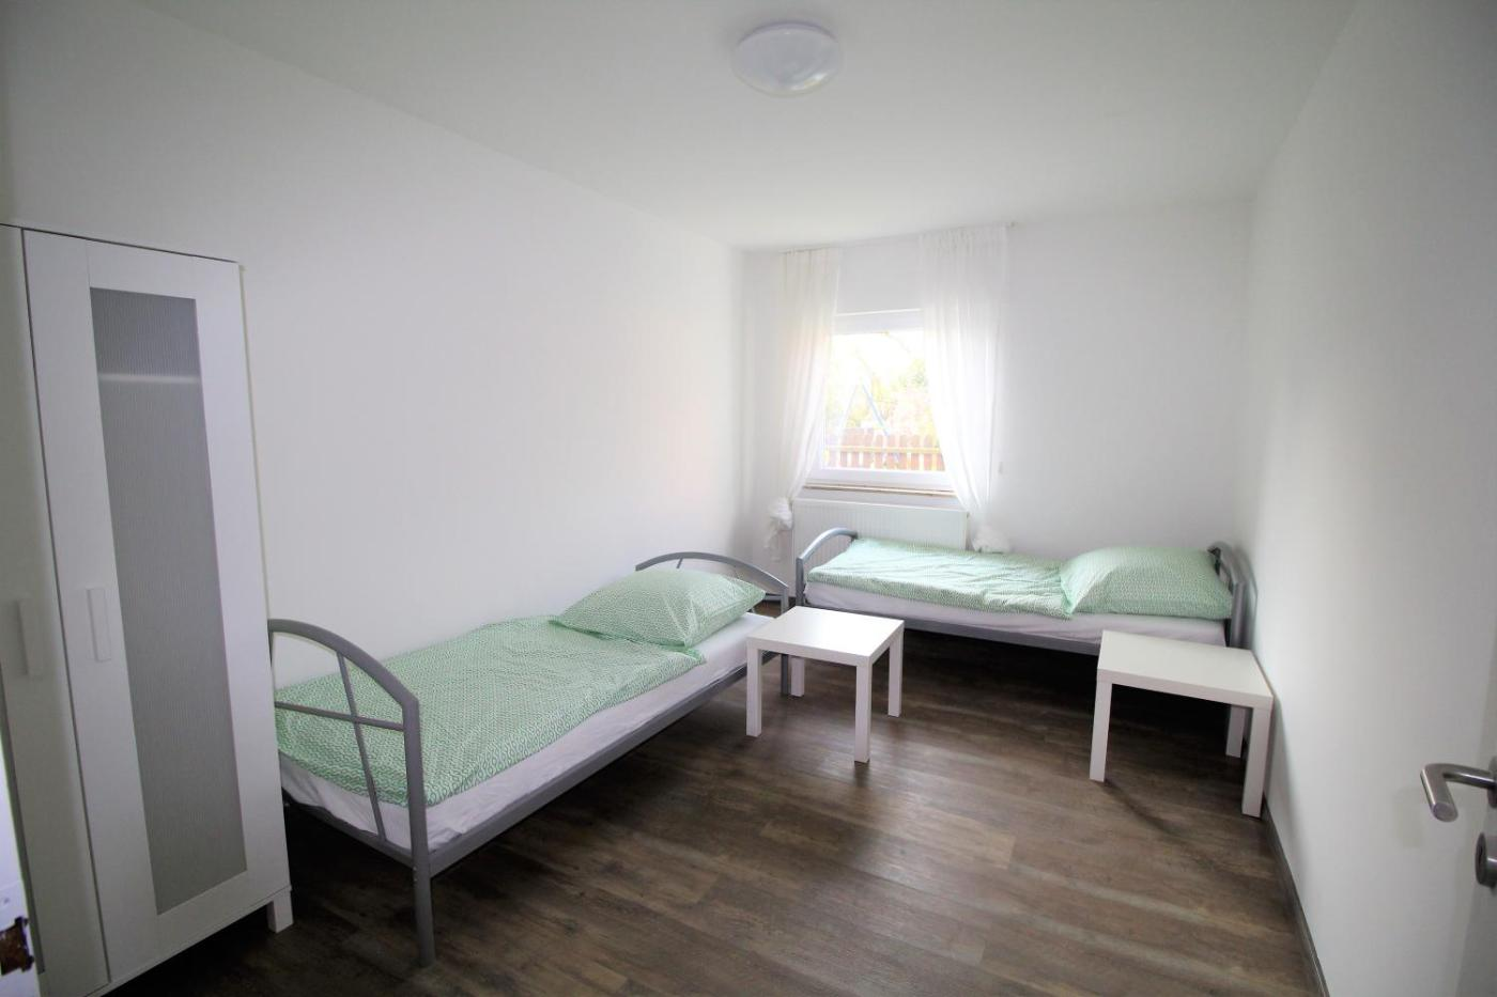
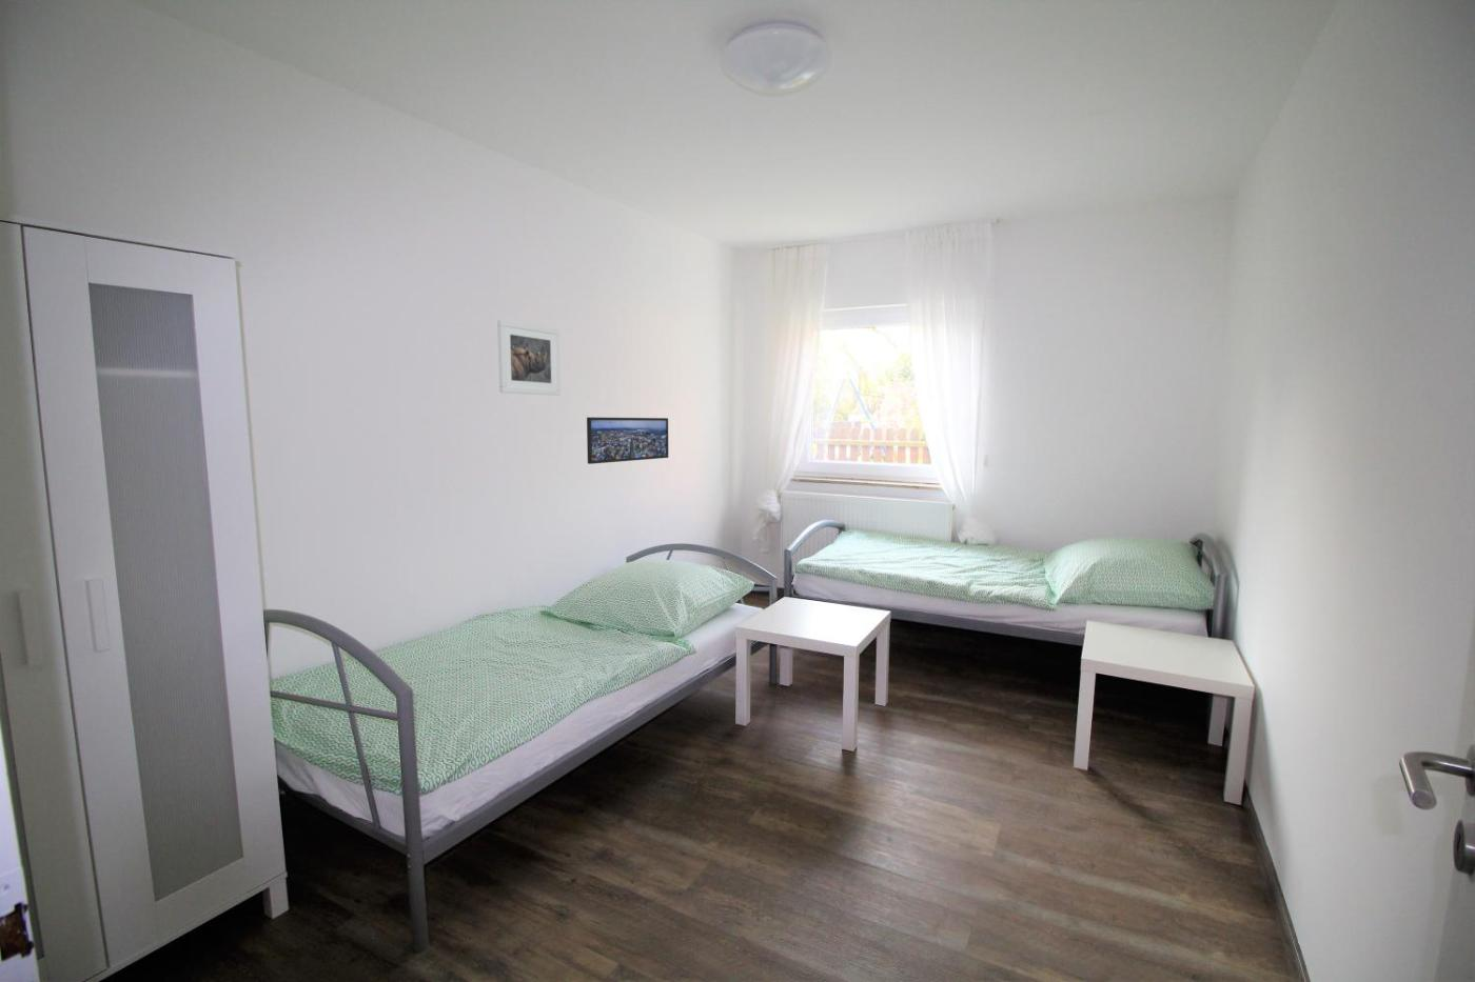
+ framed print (631, 438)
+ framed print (530, 358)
